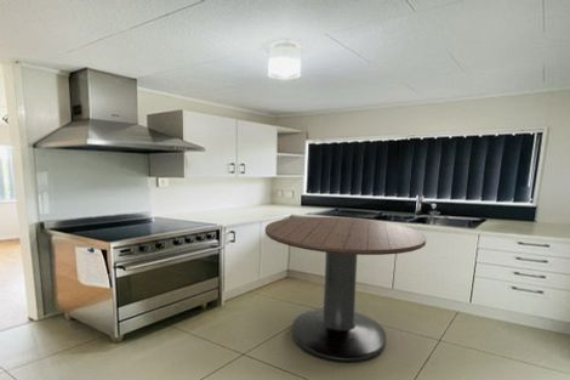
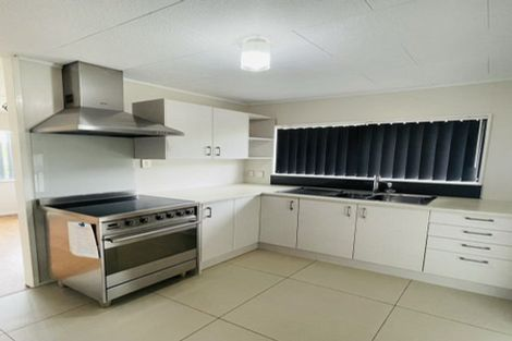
- dining table (340, 283)
